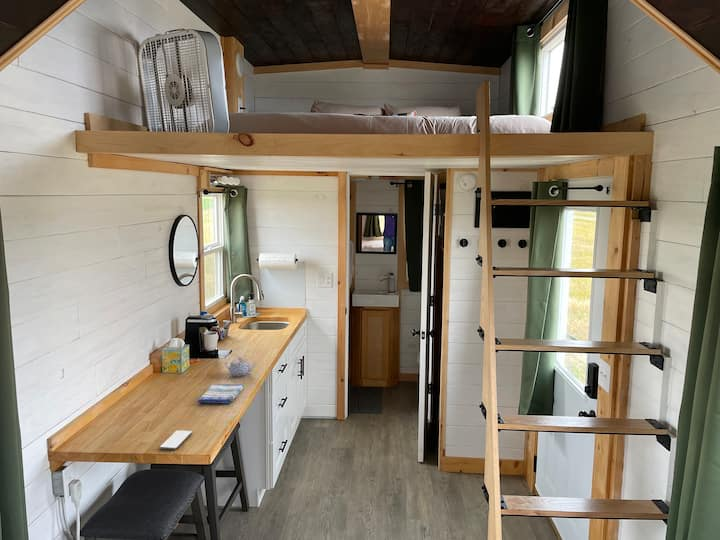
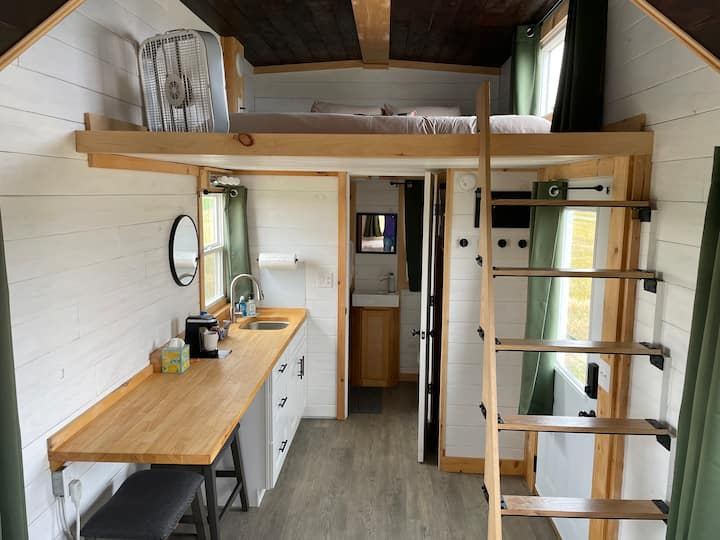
- smartphone (176, 439)
- teapot (241, 365)
- dish towel (221, 392)
